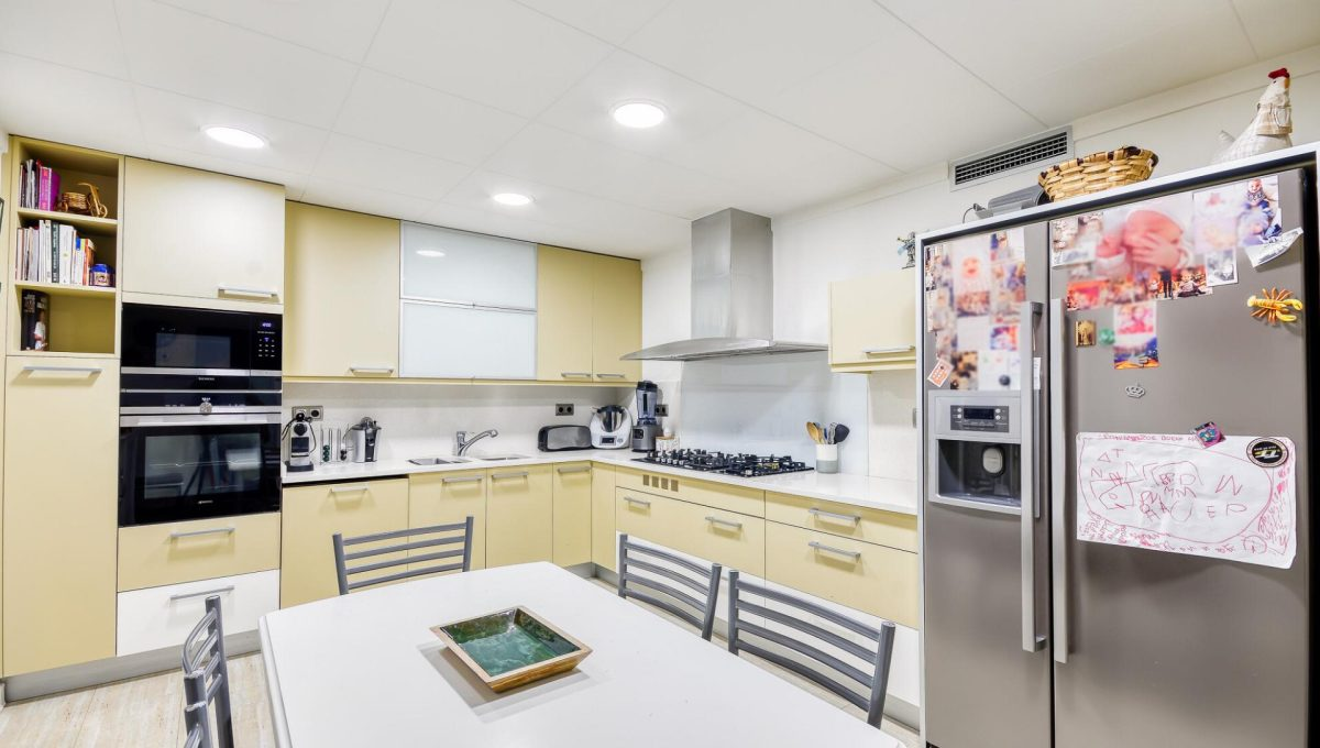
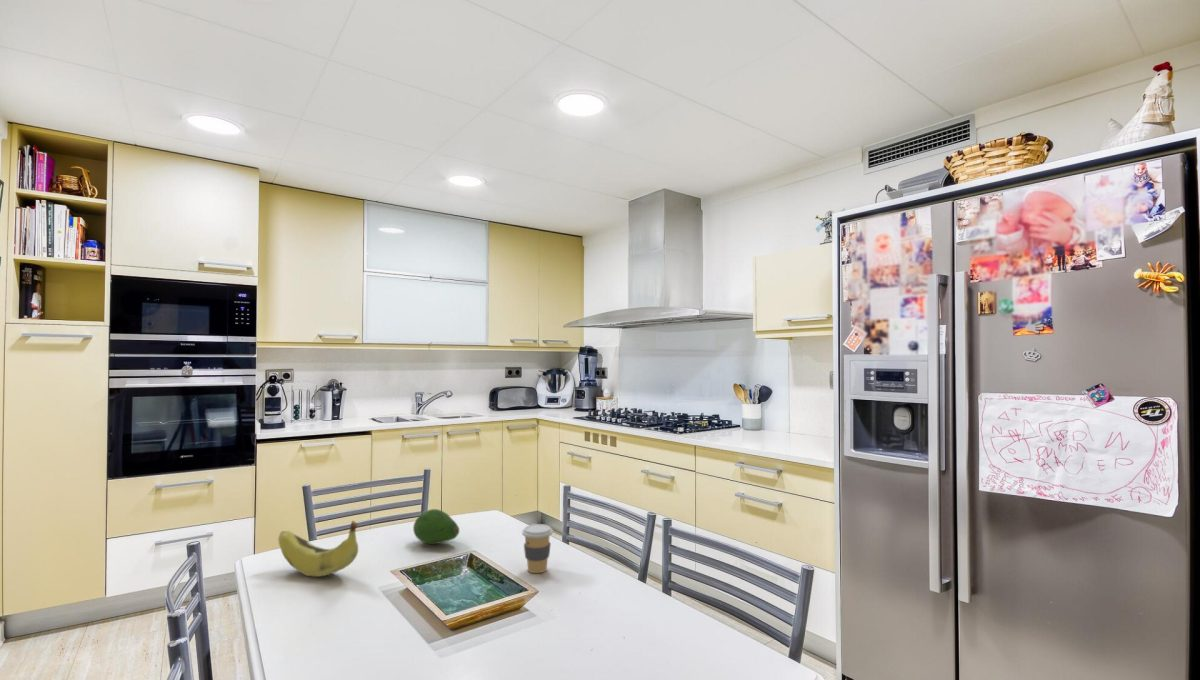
+ coffee cup (537, 548)
+ fruit (436, 527)
+ banana (316, 546)
